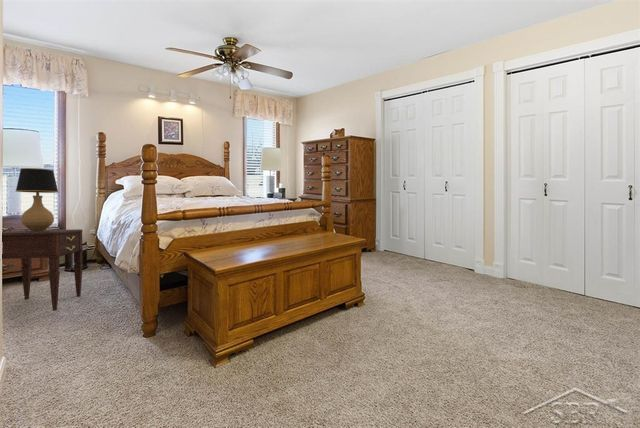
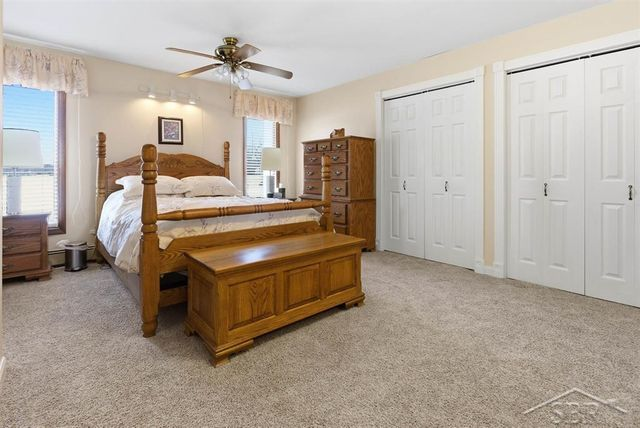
- nightstand (31, 267)
- table lamp (41, 200)
